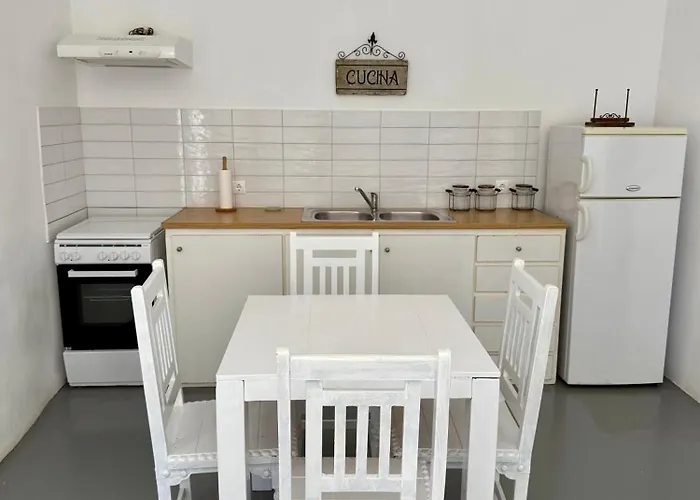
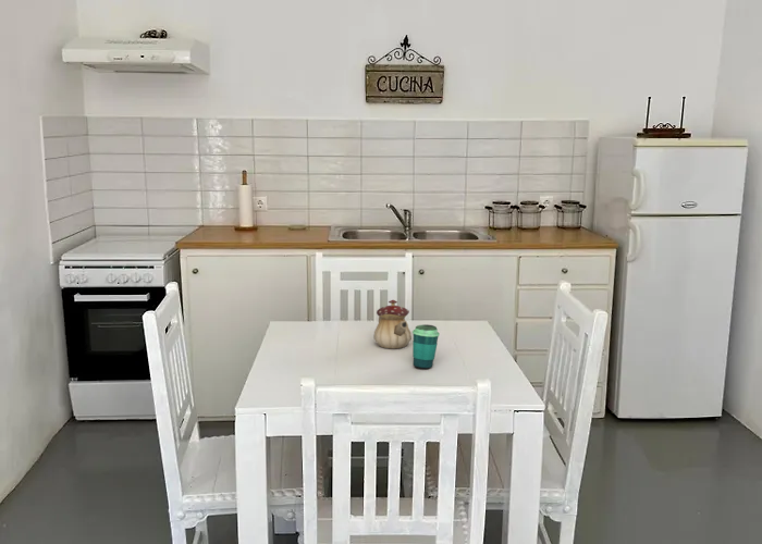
+ cup (425, 346)
+ teapot (391, 321)
